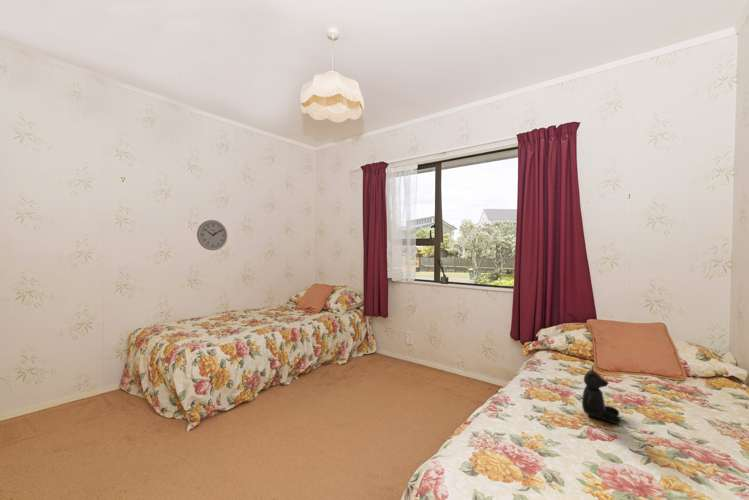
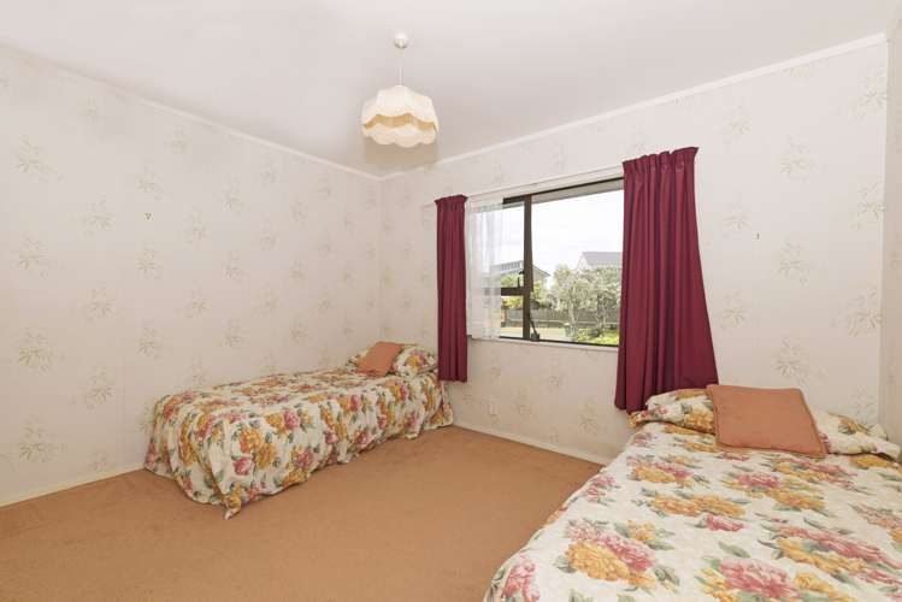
- wall clock (213, 235)
- teddy bear (600, 392)
